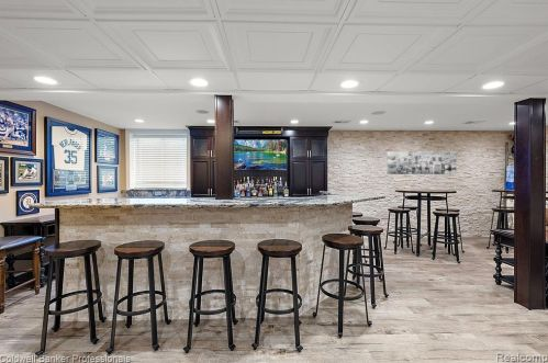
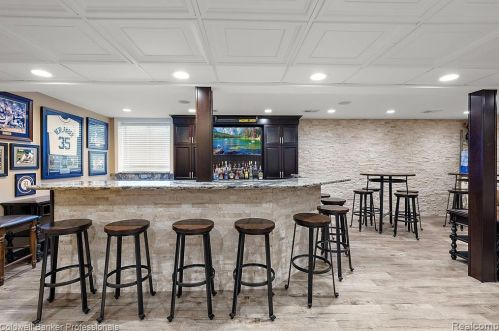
- wall art (421, 162)
